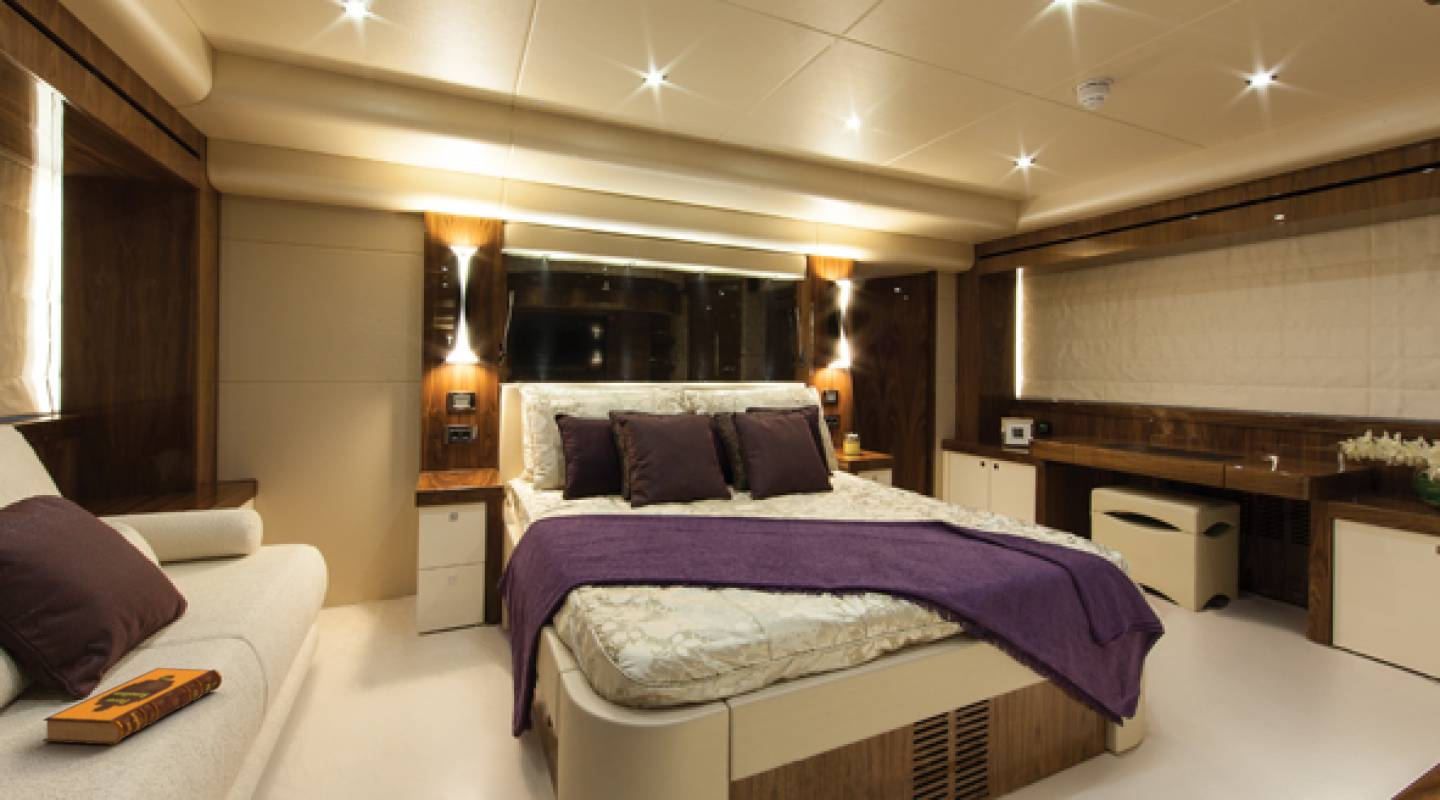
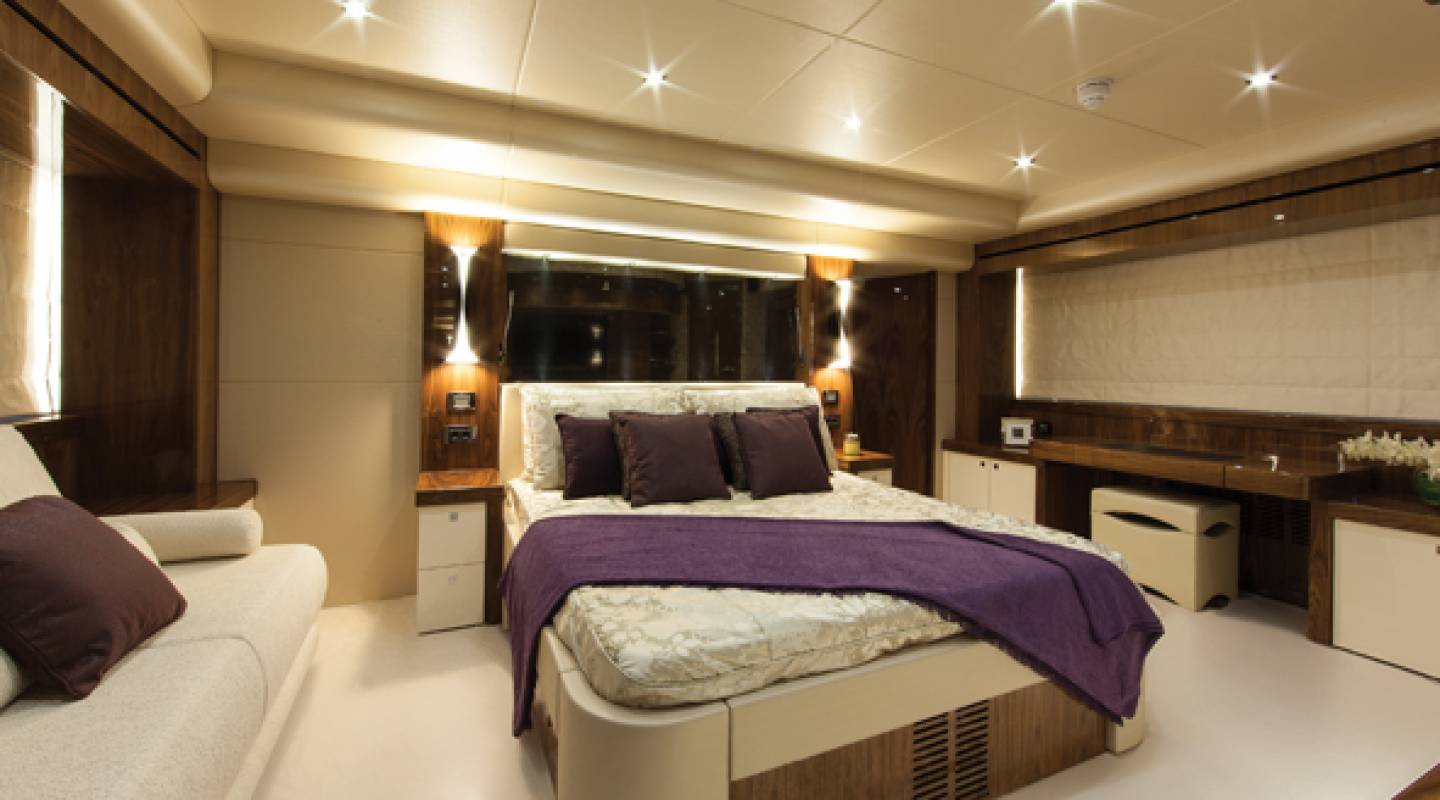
- hardback book (140, 703)
